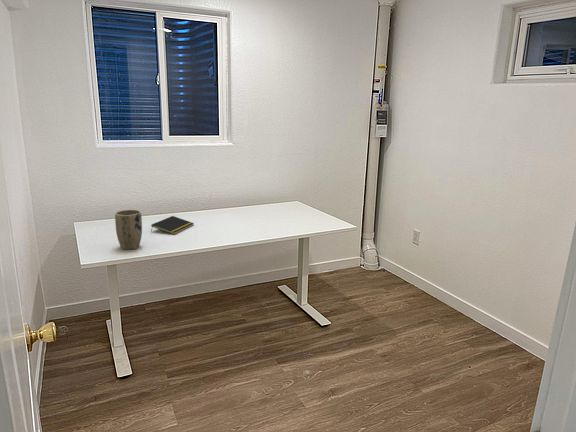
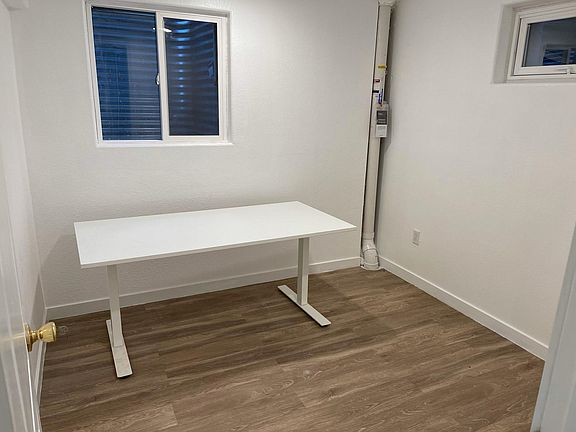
- notepad (173, 224)
- plant pot (129, 229)
